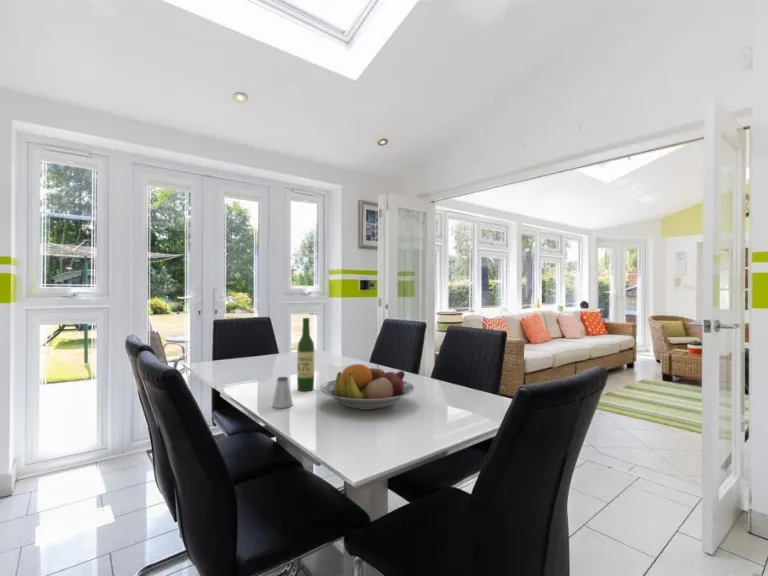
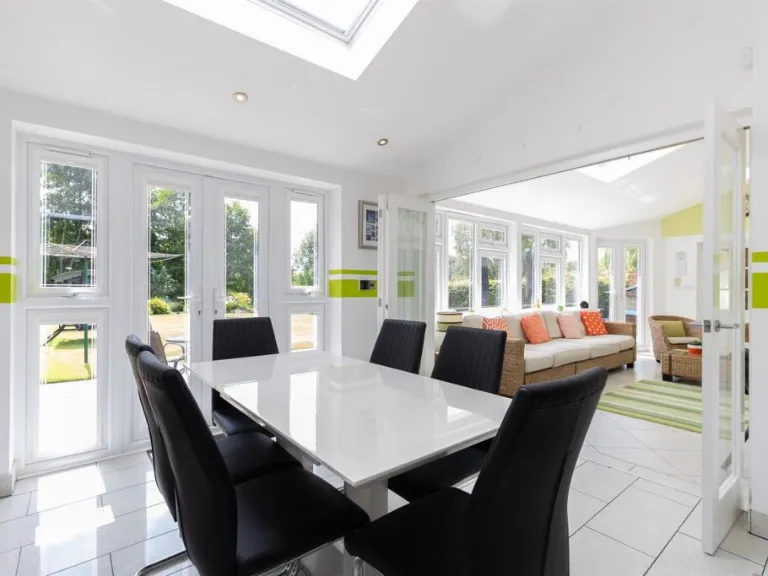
- wine bottle (305, 353)
- saltshaker (282, 391)
- fruit bowl (367, 383)
